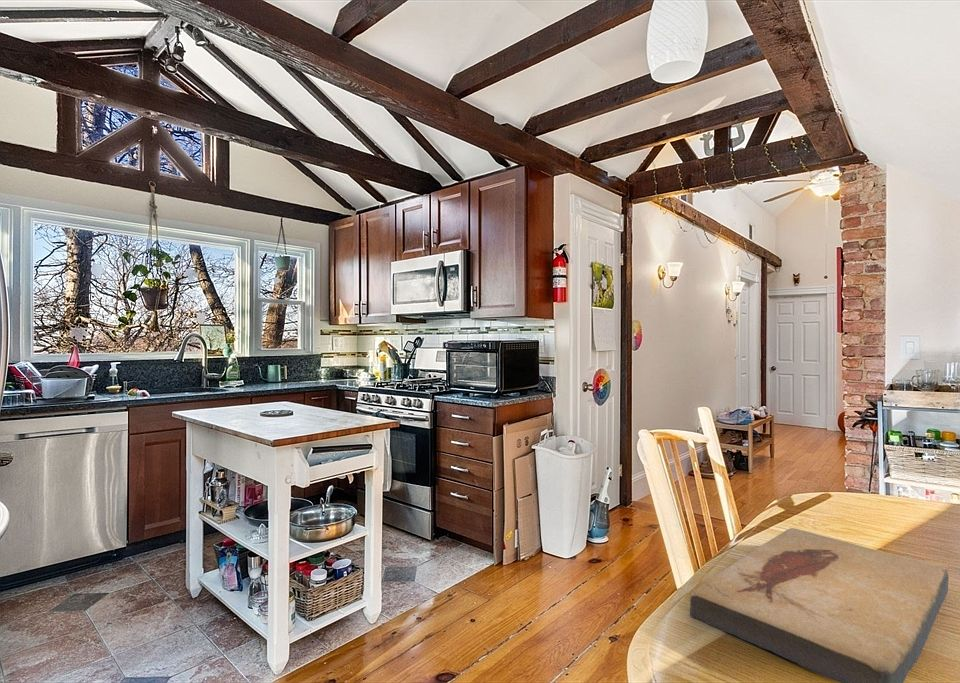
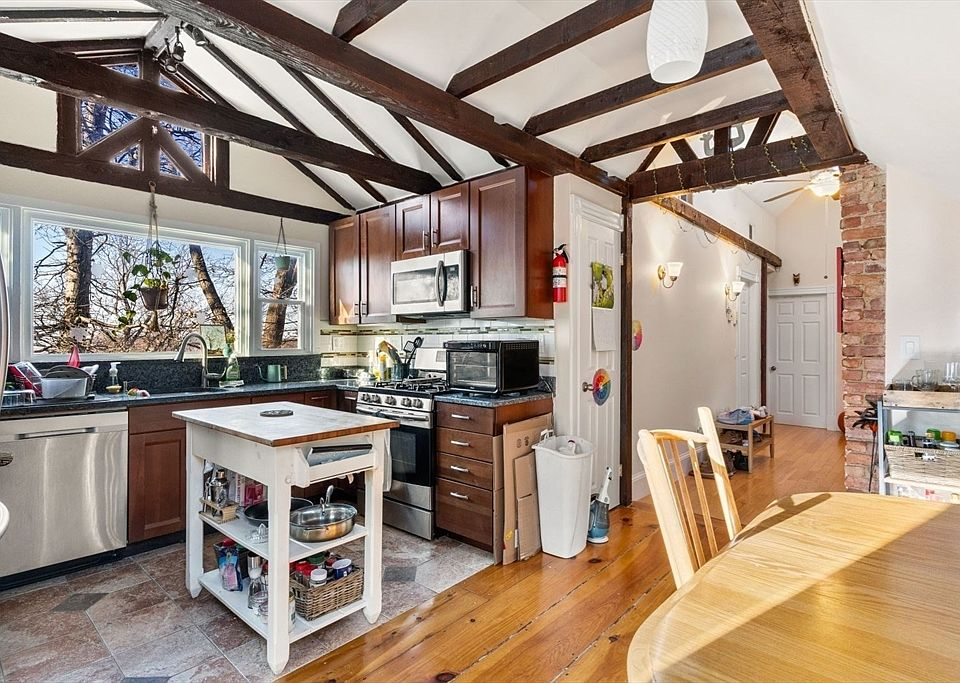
- fish fossil (825, 590)
